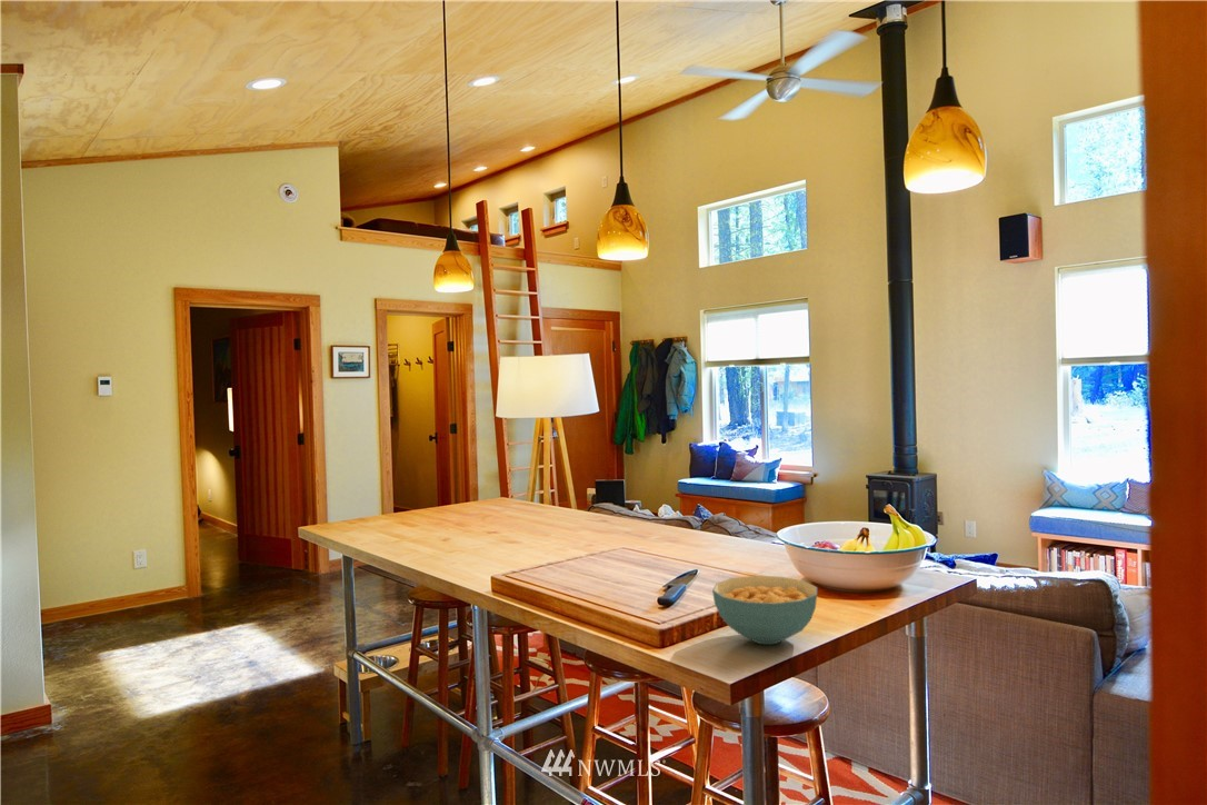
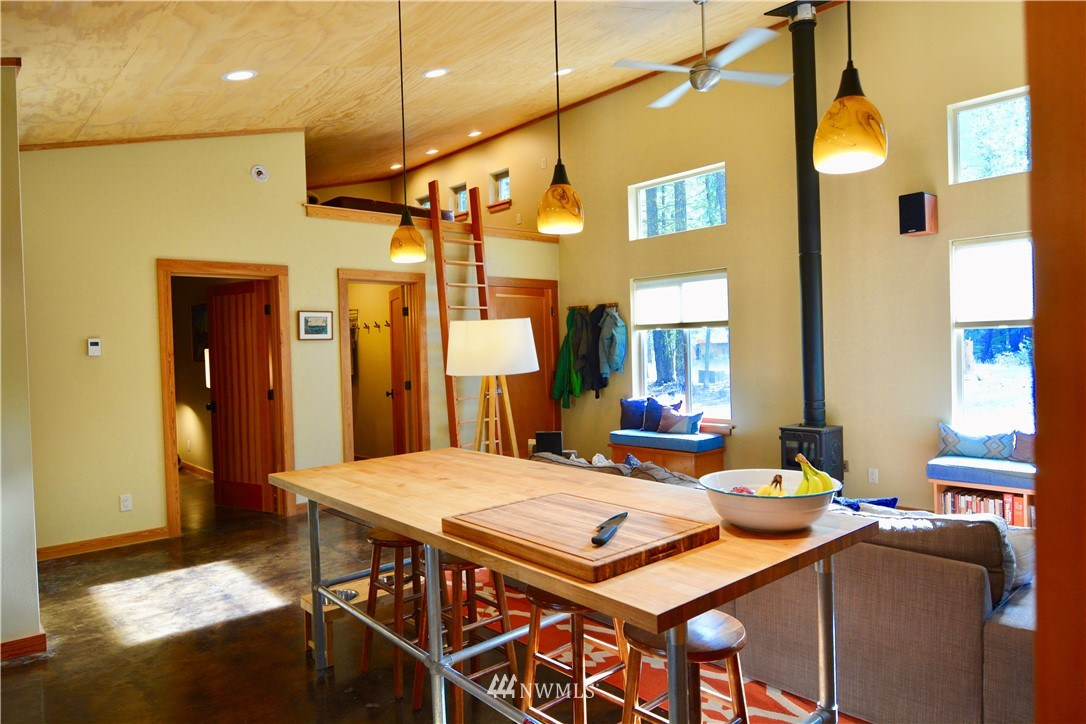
- cereal bowl (765, 614)
